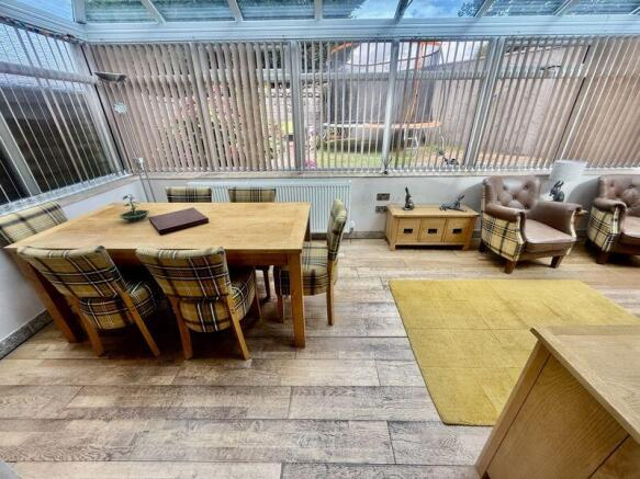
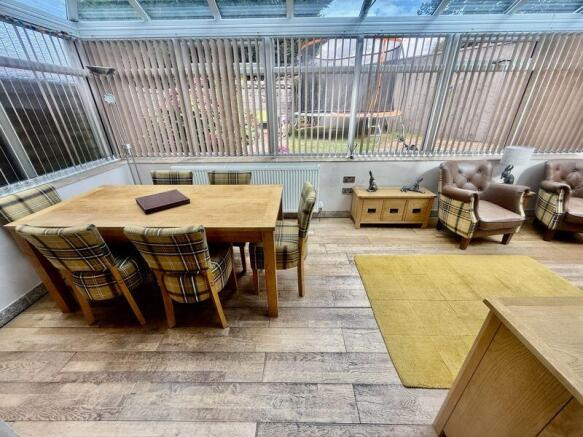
- terrarium (130, 198)
